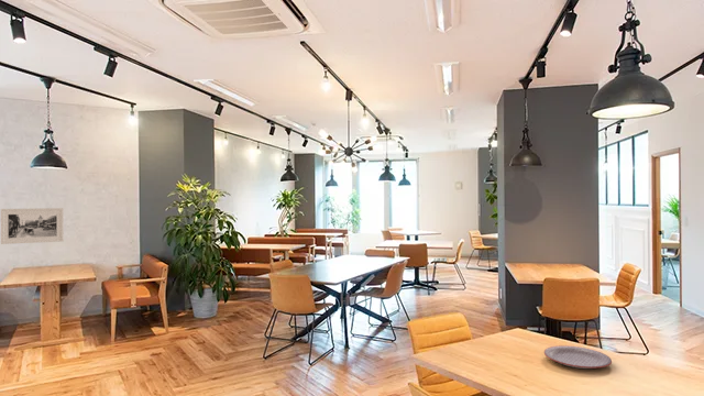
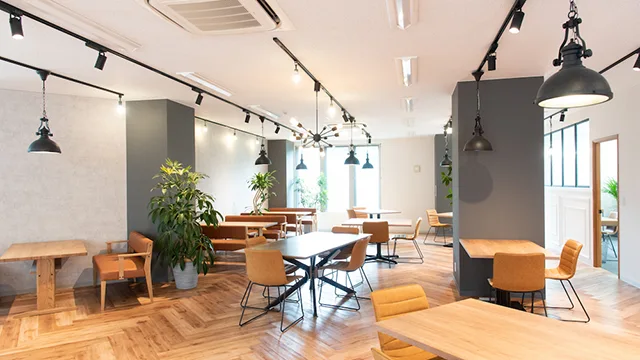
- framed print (33, 226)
- plate (576, 358)
